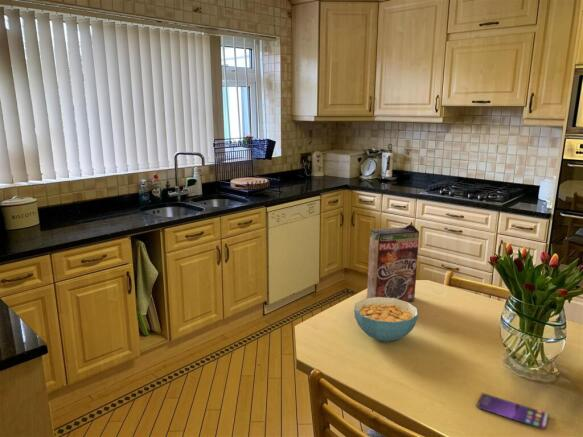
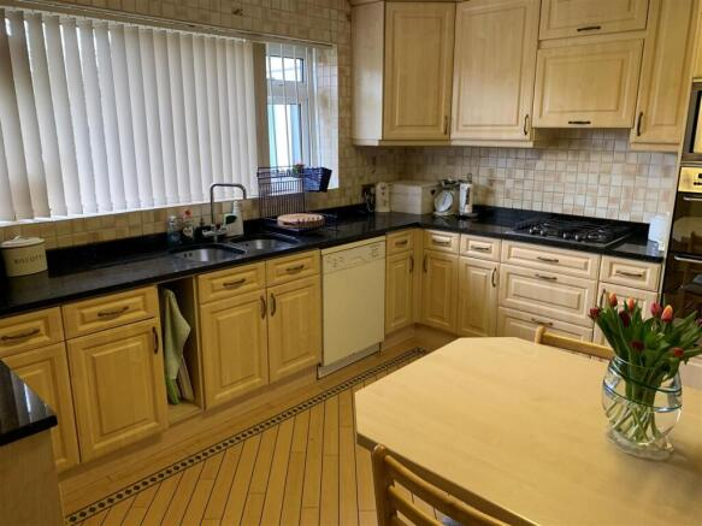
- cereal bowl (385, 323)
- smartphone (512, 410)
- cereal box (392, 263)
